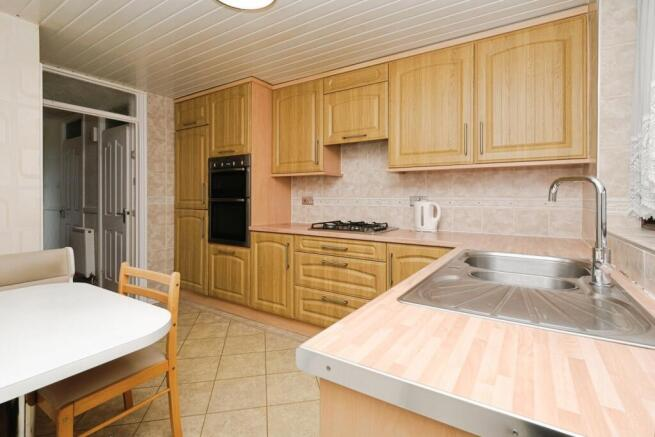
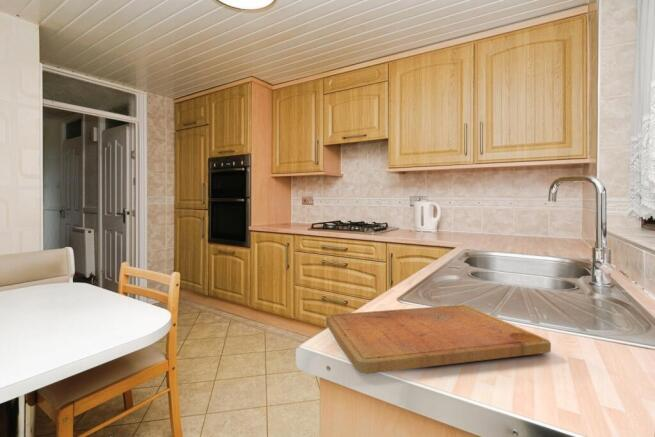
+ cutting board (425, 331)
